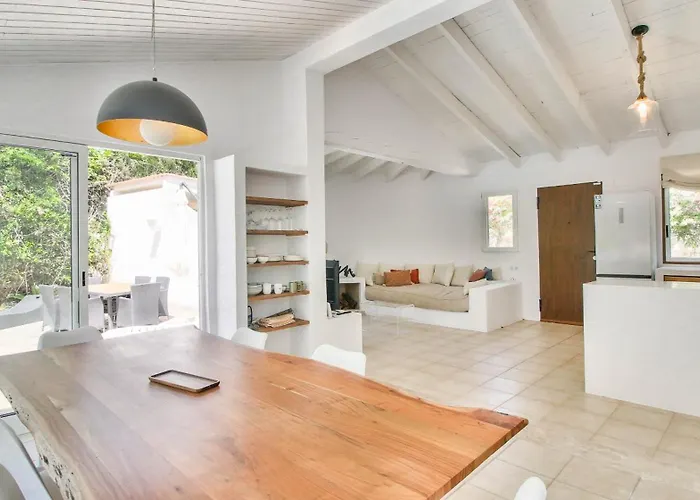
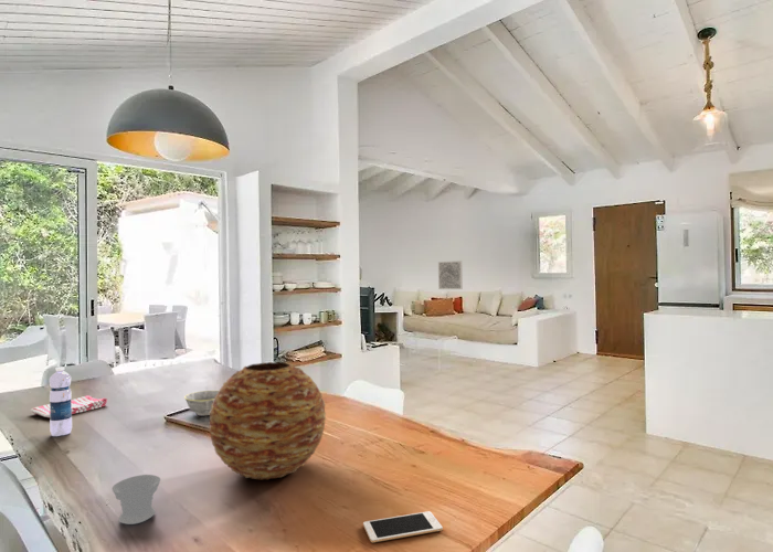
+ cell phone (402, 526)
+ vase (268, 417)
+ cup (137, 500)
+ bowl (205, 404)
+ wall art (449, 275)
+ water bottle (60, 400)
+ dish towel (72, 405)
